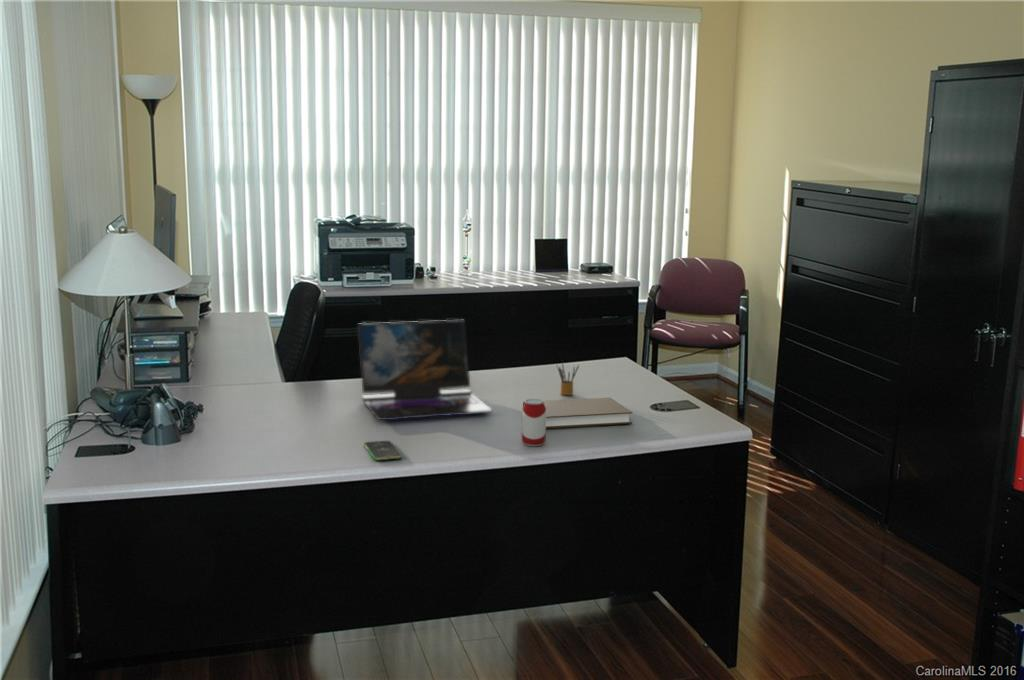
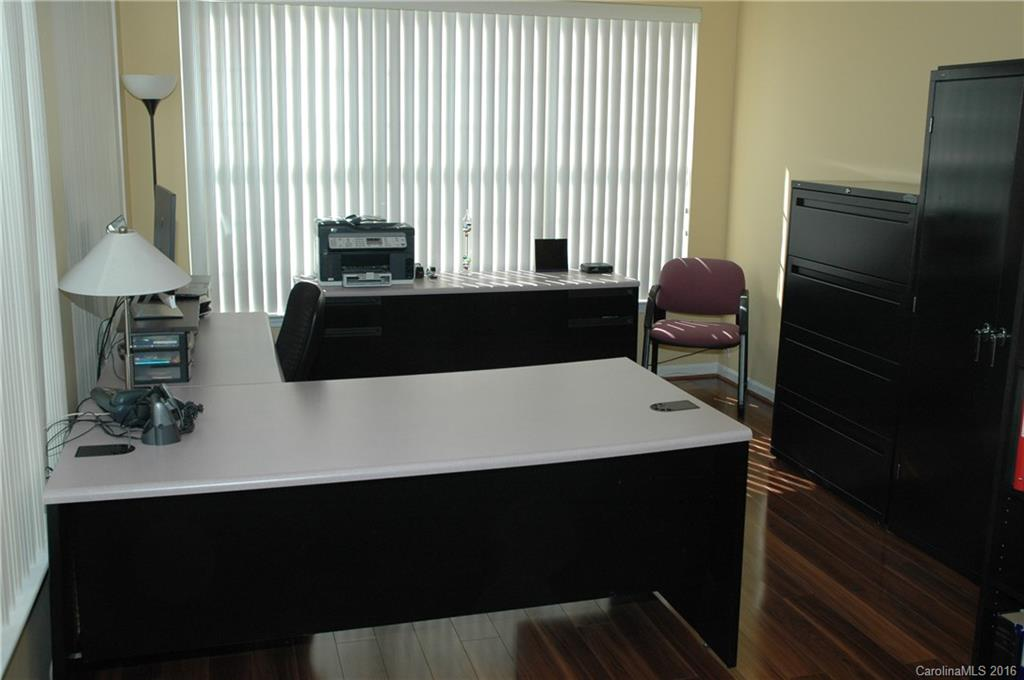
- pencil box (568, 378)
- beverage can (533, 422)
- book (576, 412)
- laptop (423, 368)
- smartphone (382, 450)
